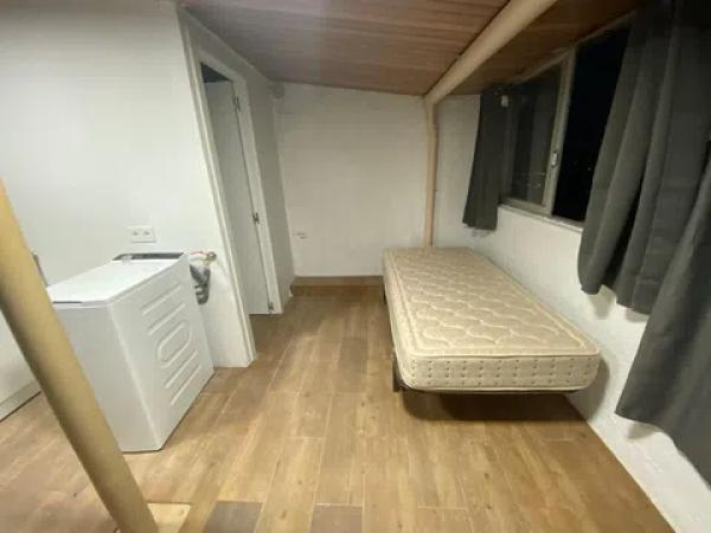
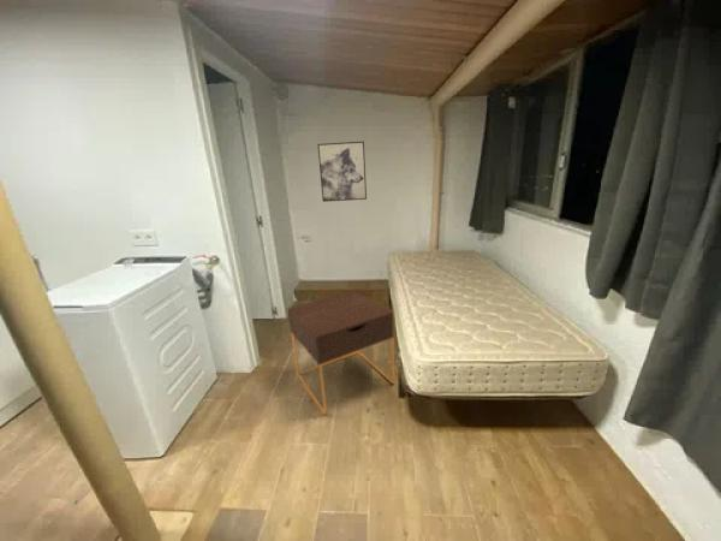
+ nightstand (341, 345)
+ wall art (342, 172)
